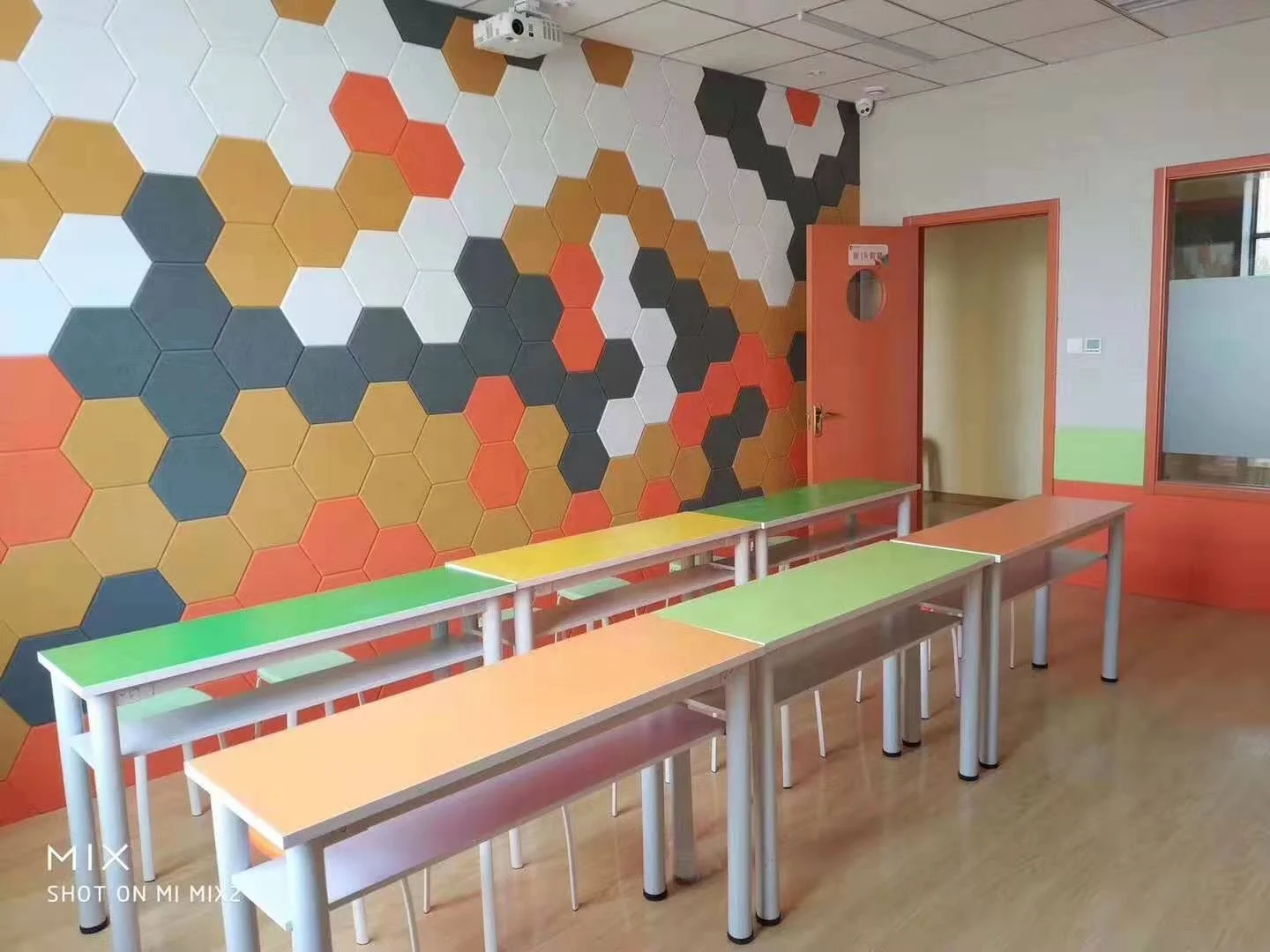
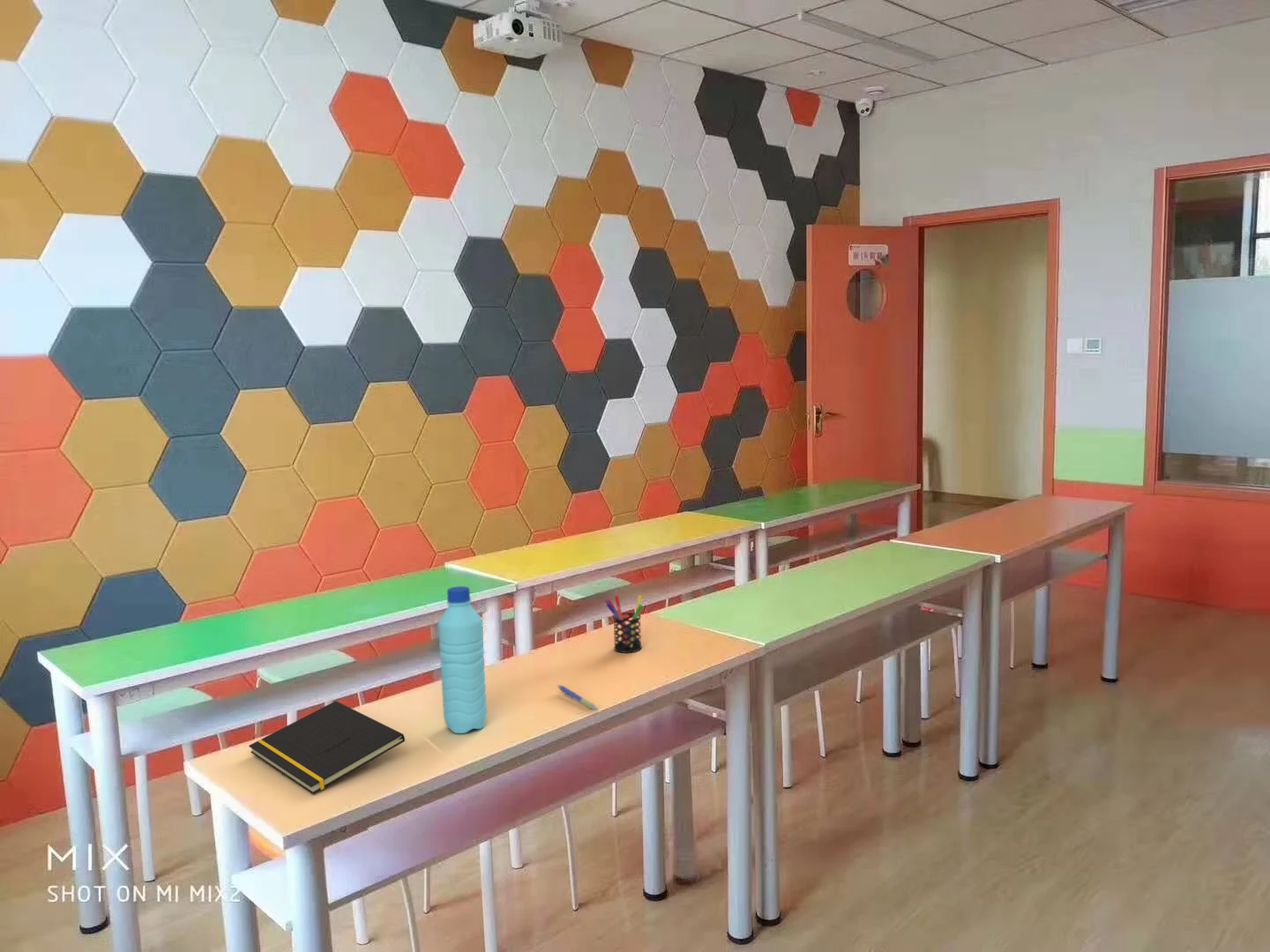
+ notepad (325, 743)
+ water bottle (462, 658)
+ pen holder (628, 621)
+ pen (578, 697)
